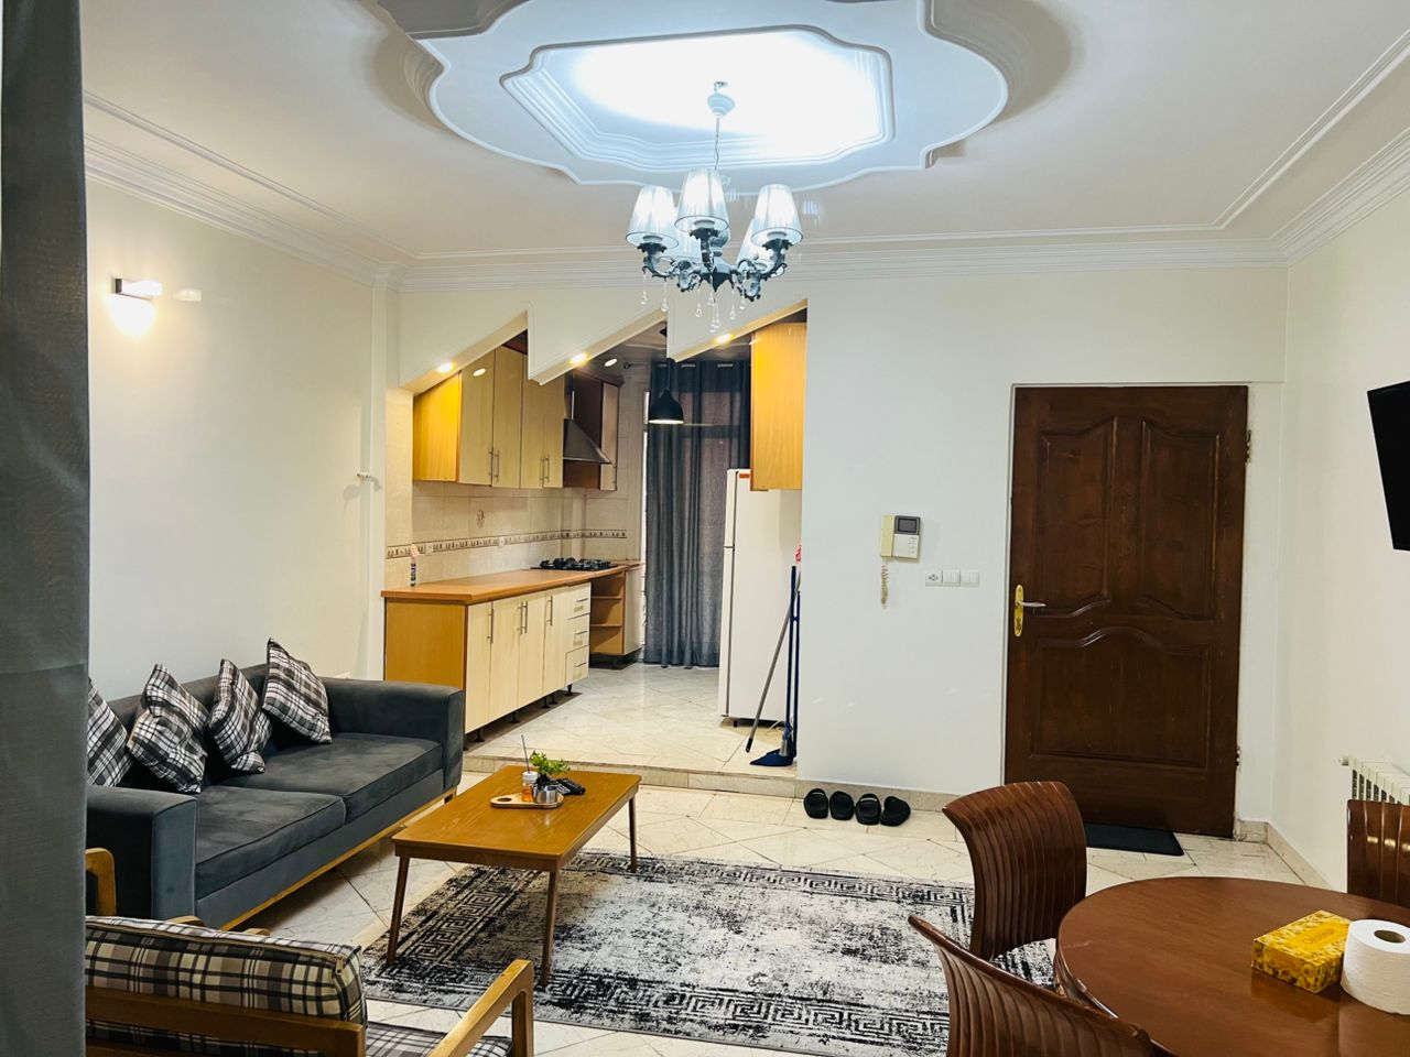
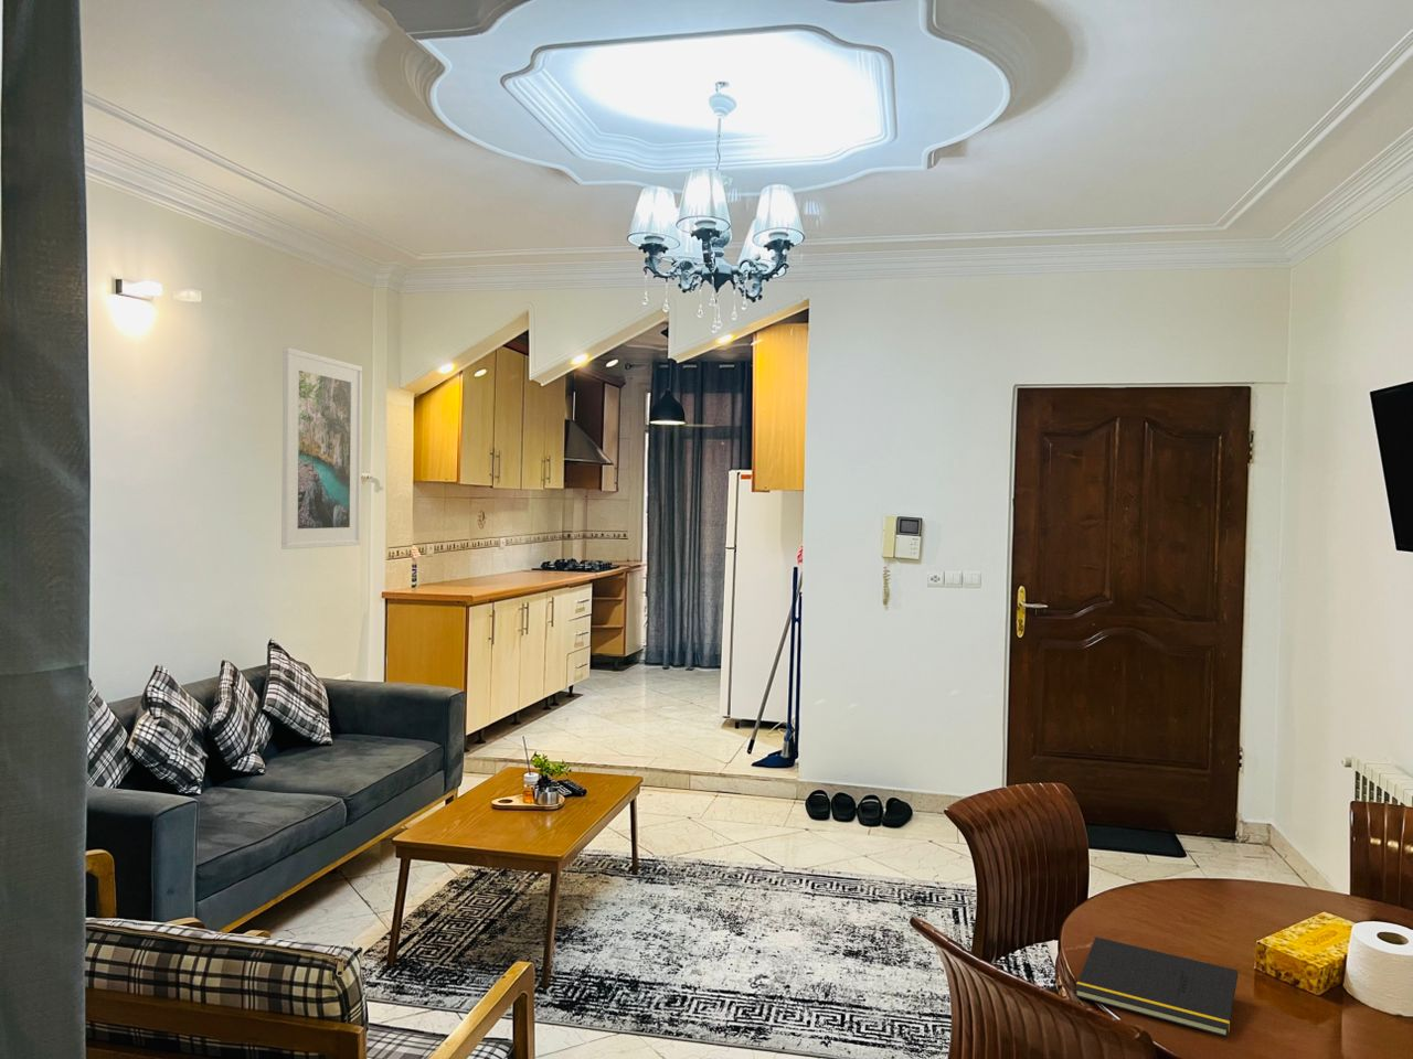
+ notepad (1156, 983)
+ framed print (324, 453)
